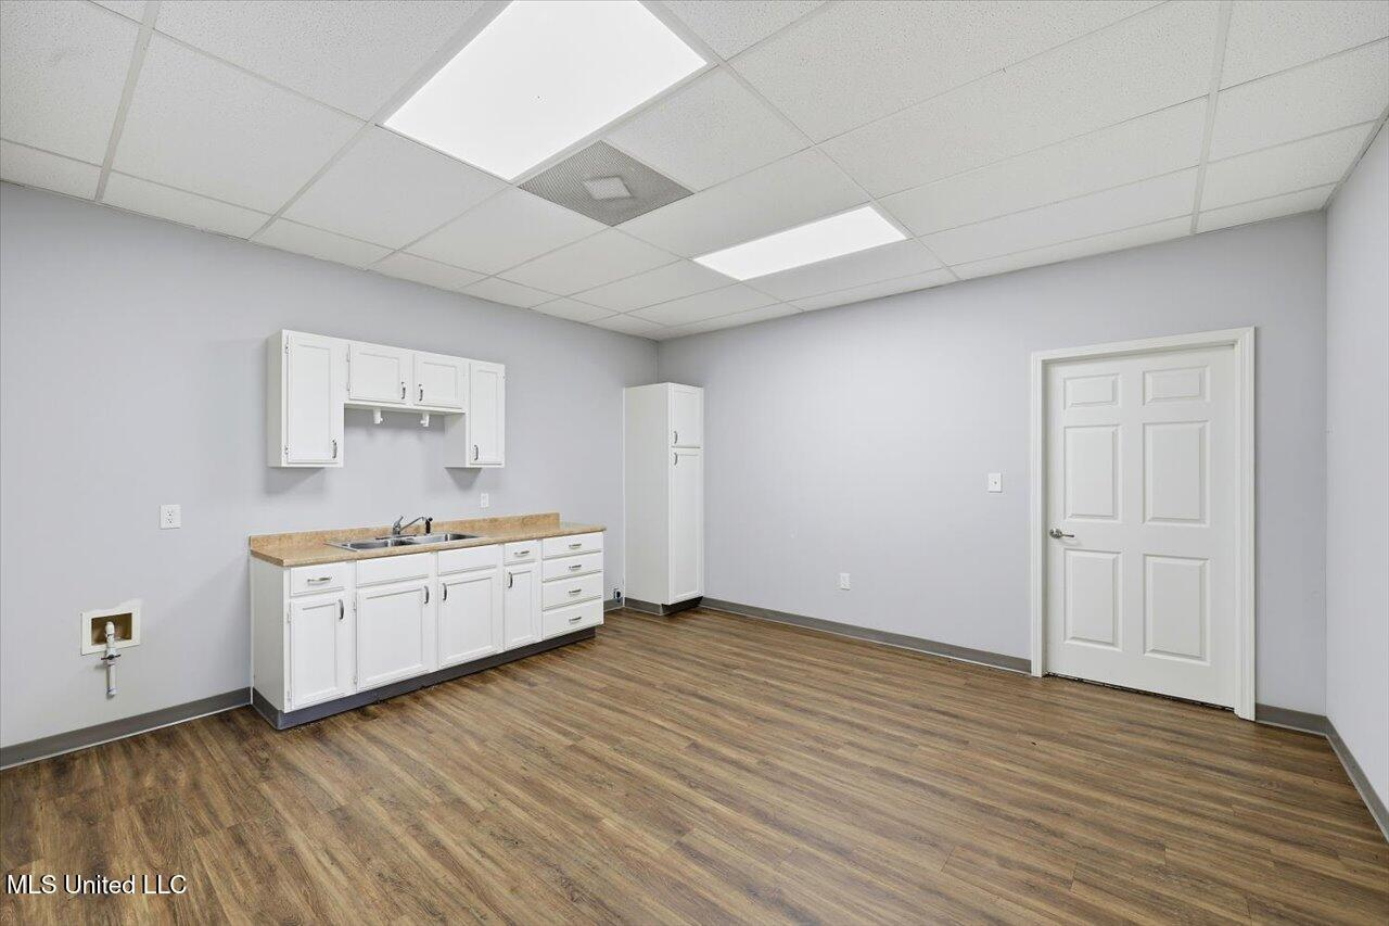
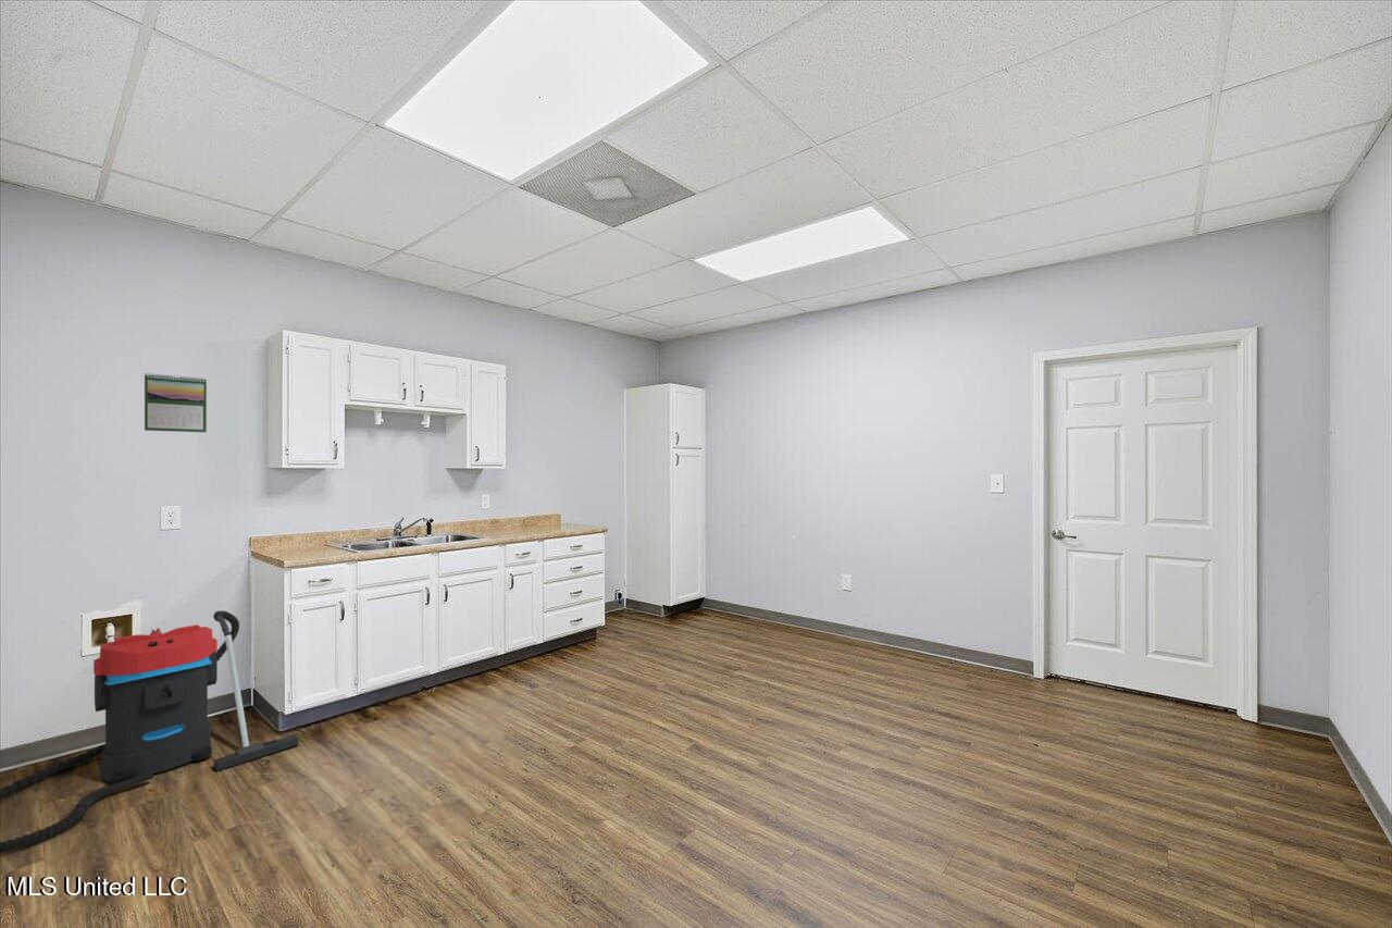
+ vacuum cleaner (134, 702)
+ calendar (176, 403)
